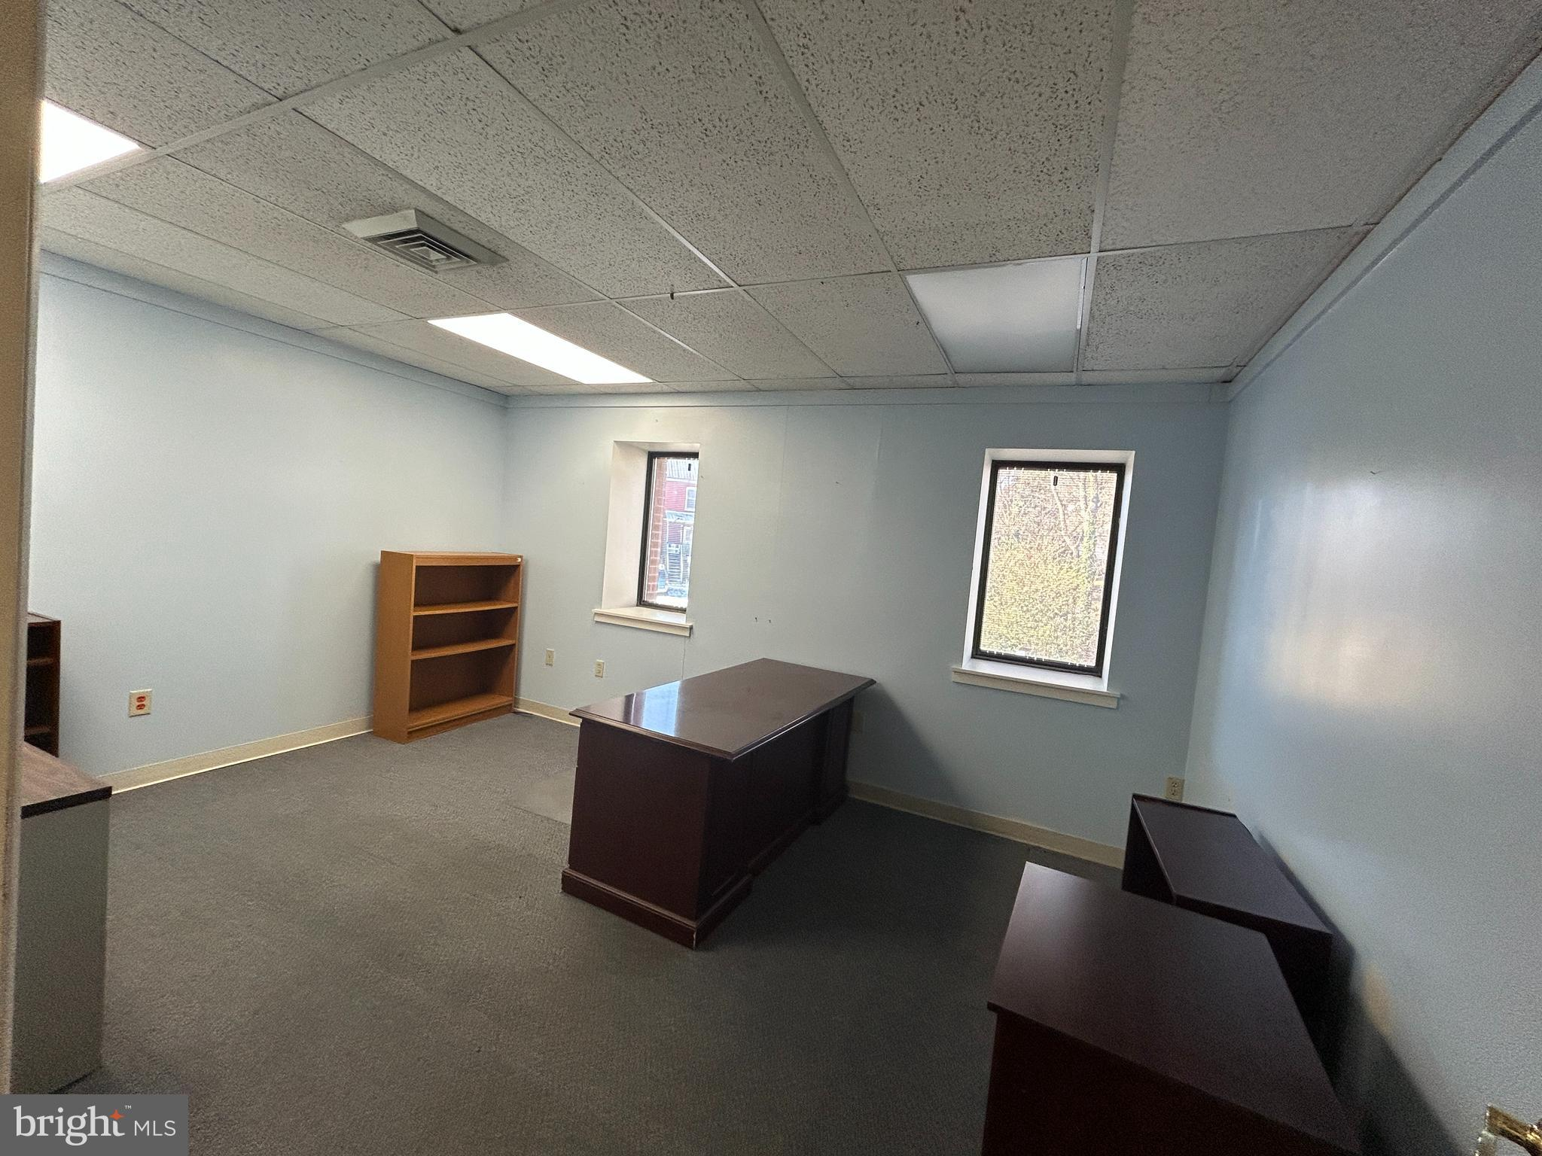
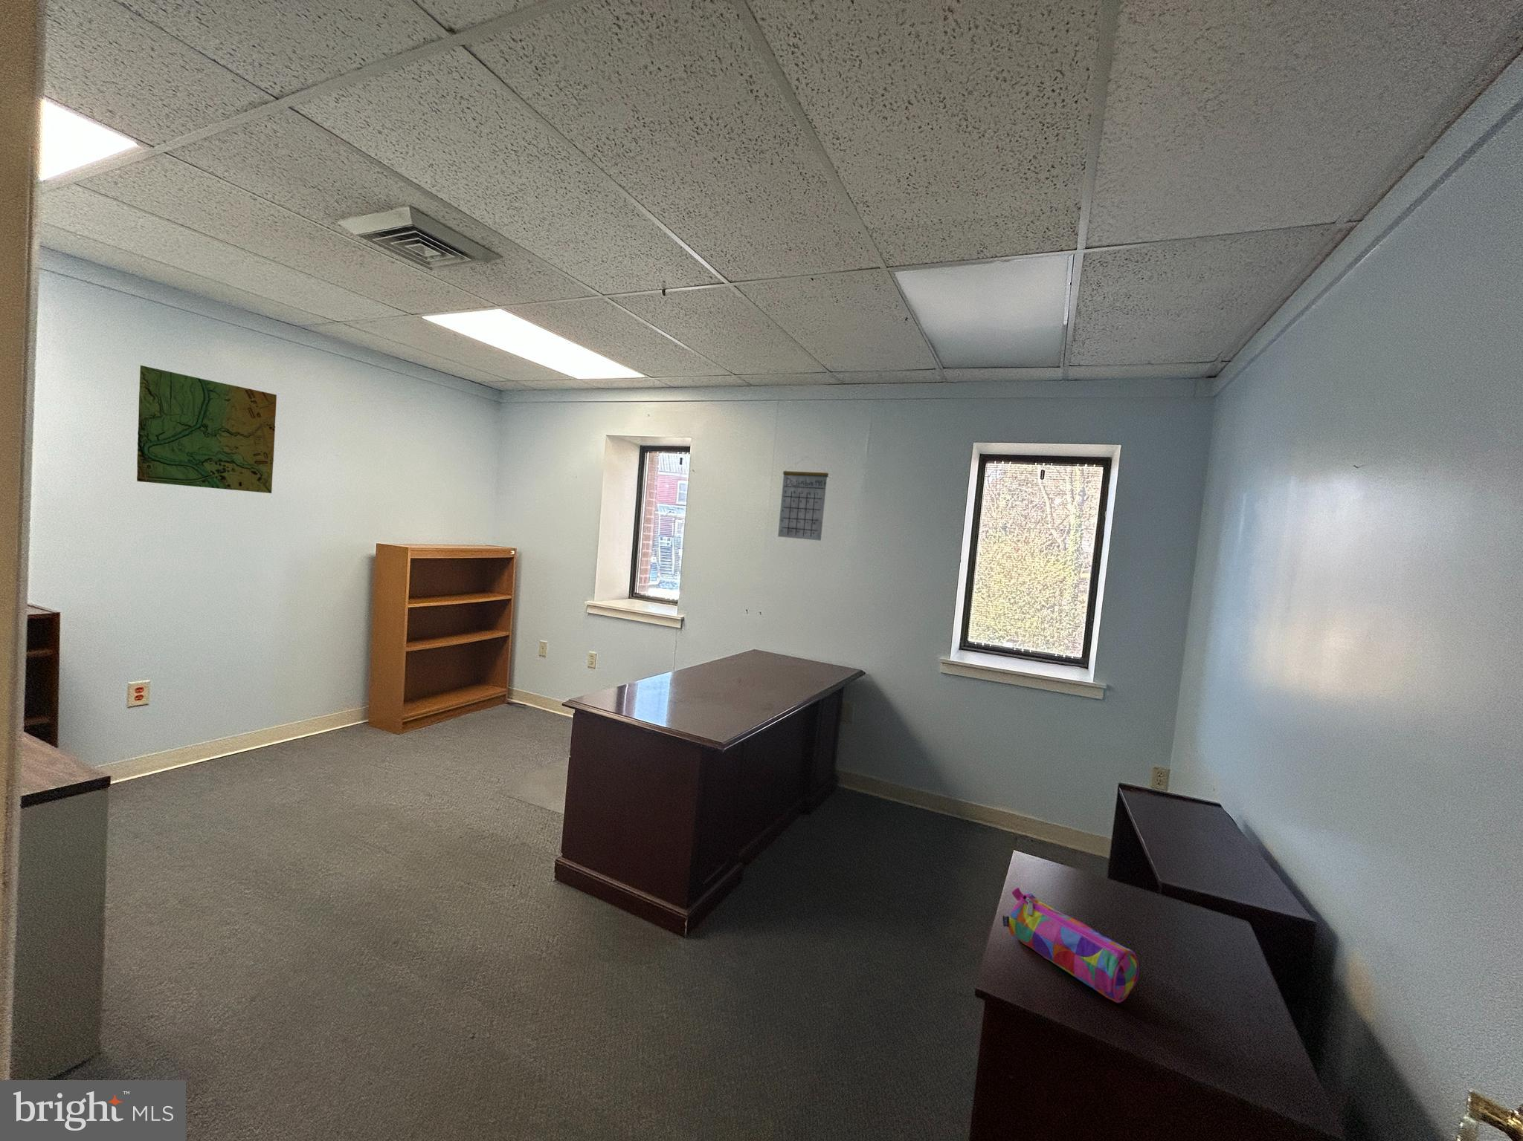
+ pencil case (1067, 942)
+ calendar (803, 497)
+ map (211, 435)
